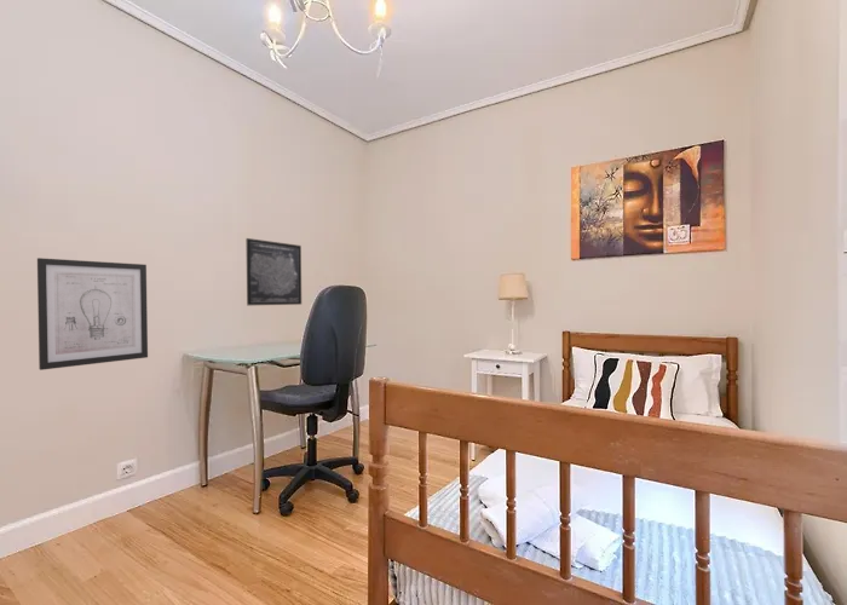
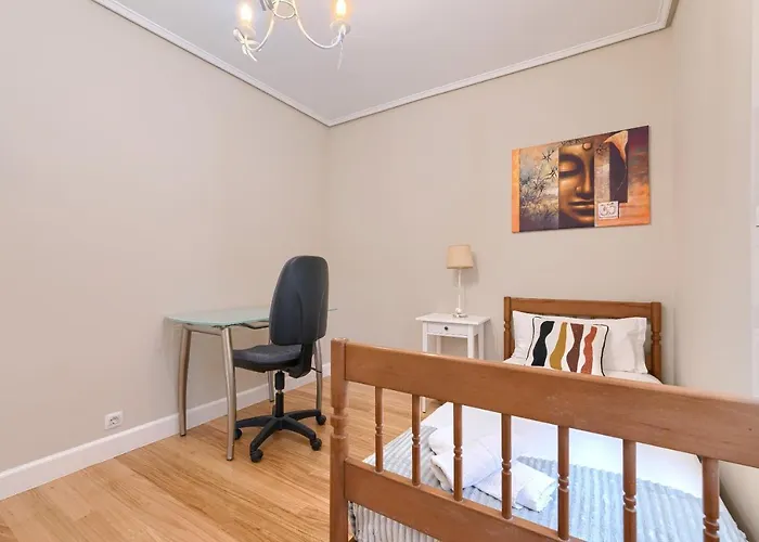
- wall art (275, 273)
- wall art (97, 312)
